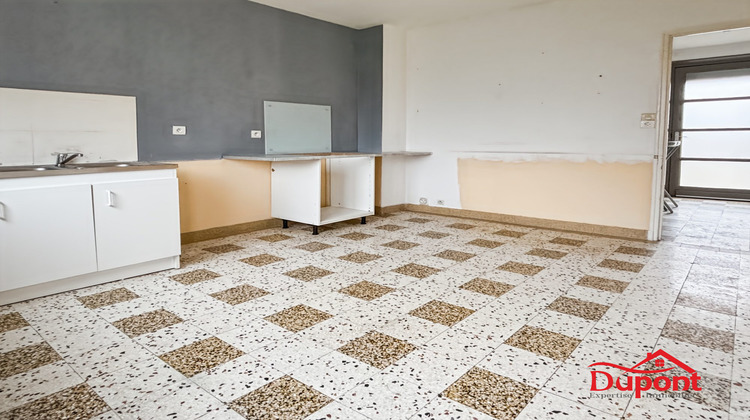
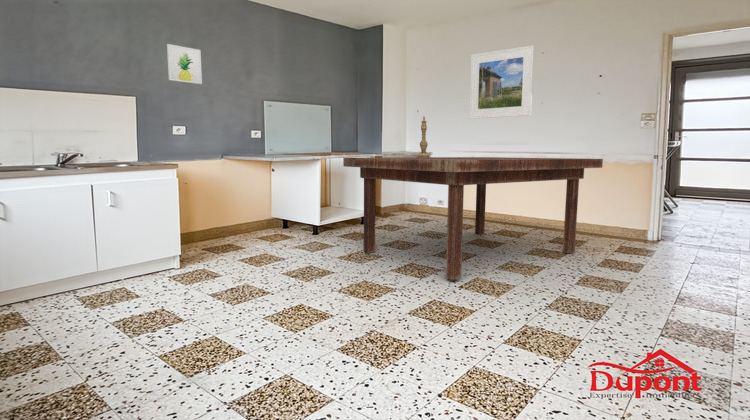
+ dining table (476, 205)
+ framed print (500, 84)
+ candlestick (423, 136)
+ wall art (184, 64)
